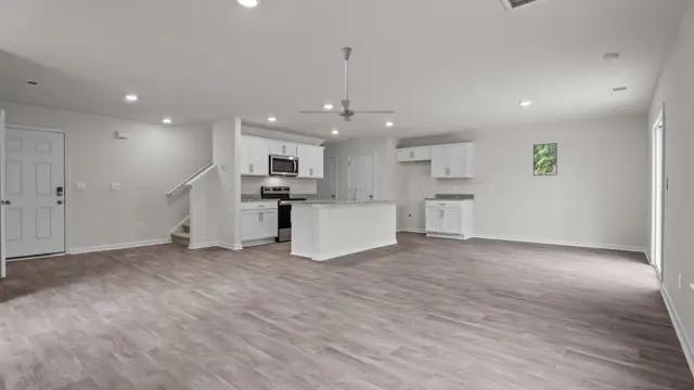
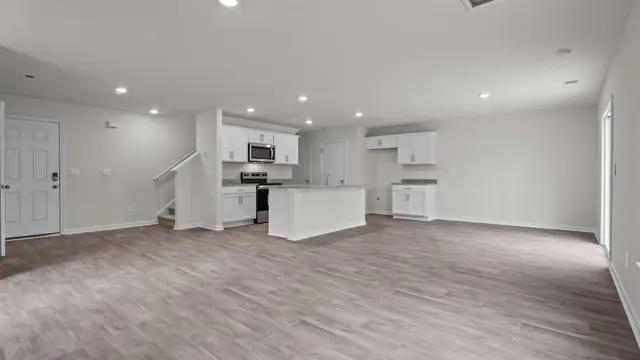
- ceiling fan (346, 82)
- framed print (544, 159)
